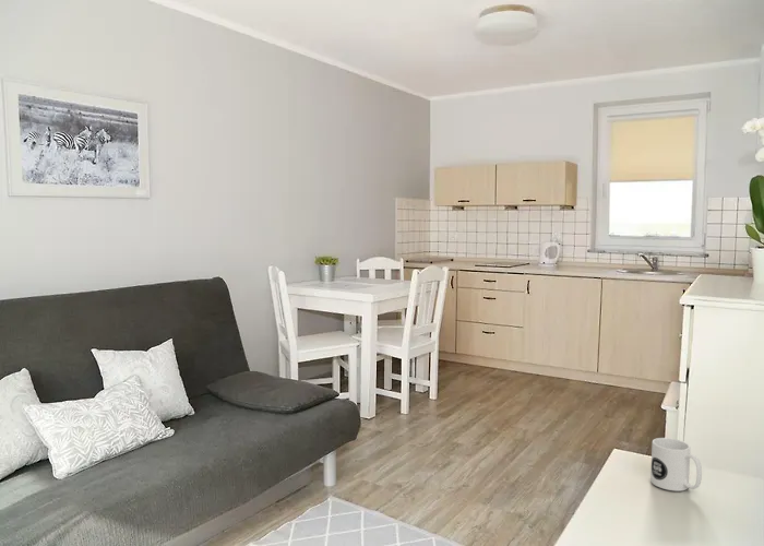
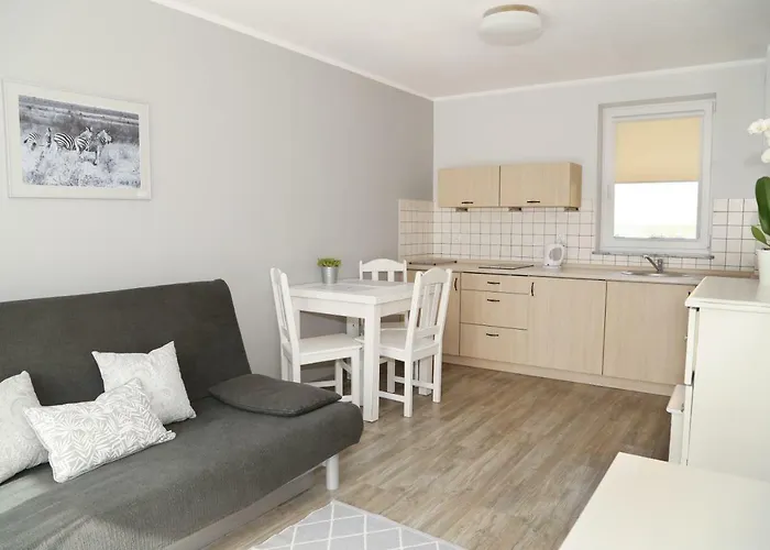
- mug (677, 465)
